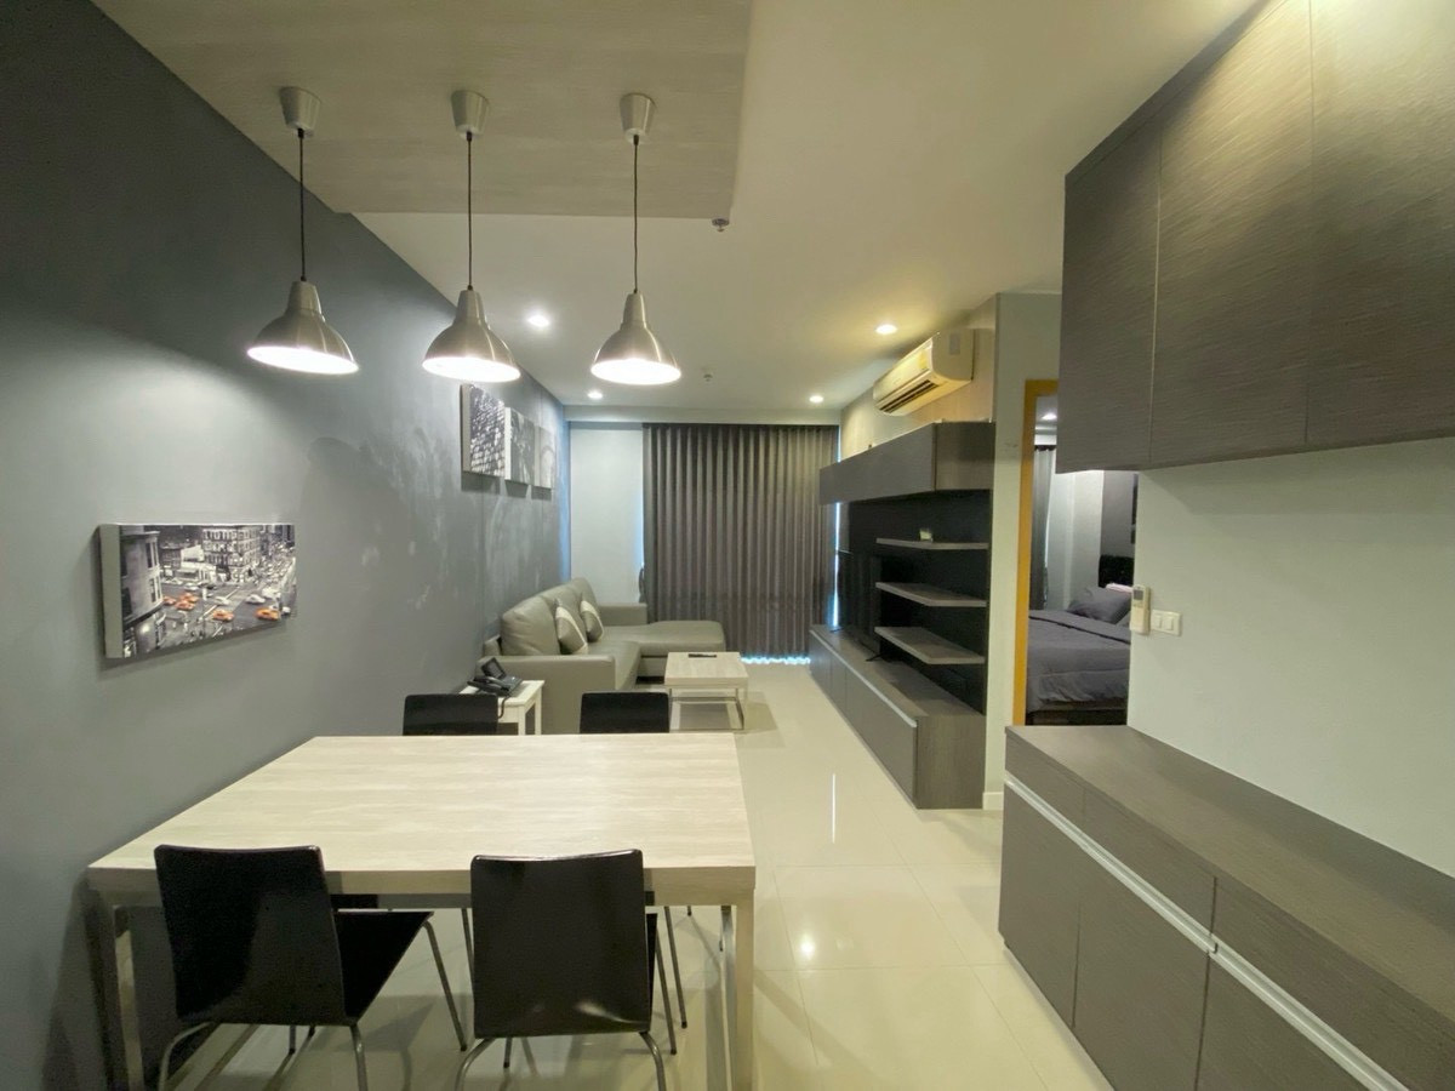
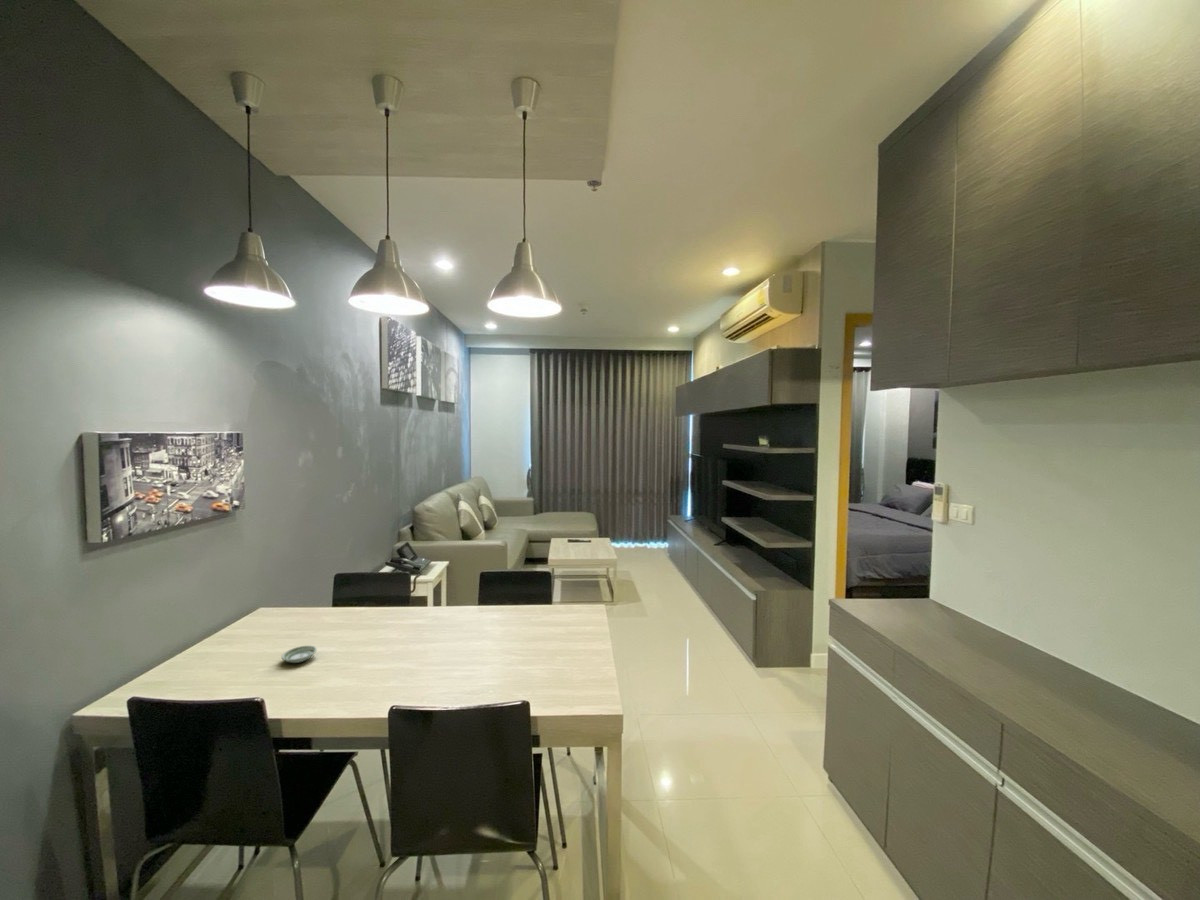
+ saucer (299, 655)
